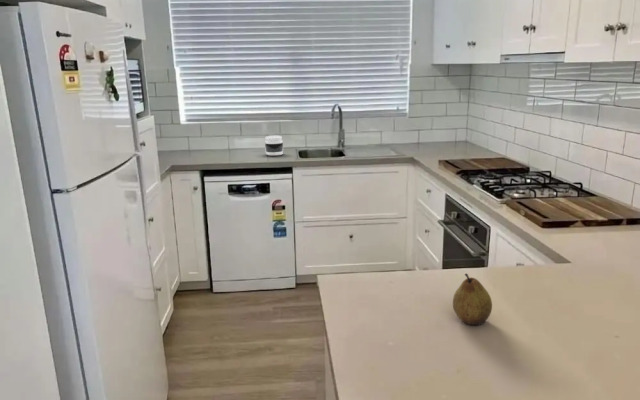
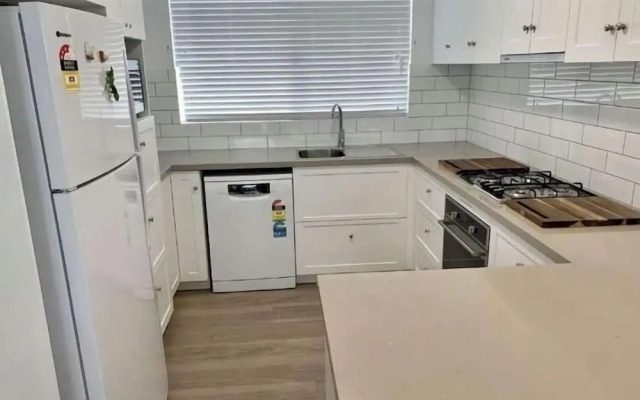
- jar (274, 145)
- fruit (472, 295)
